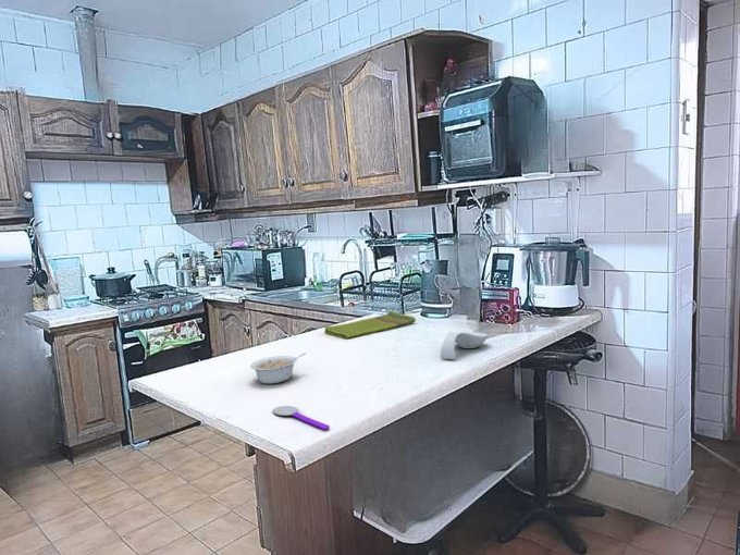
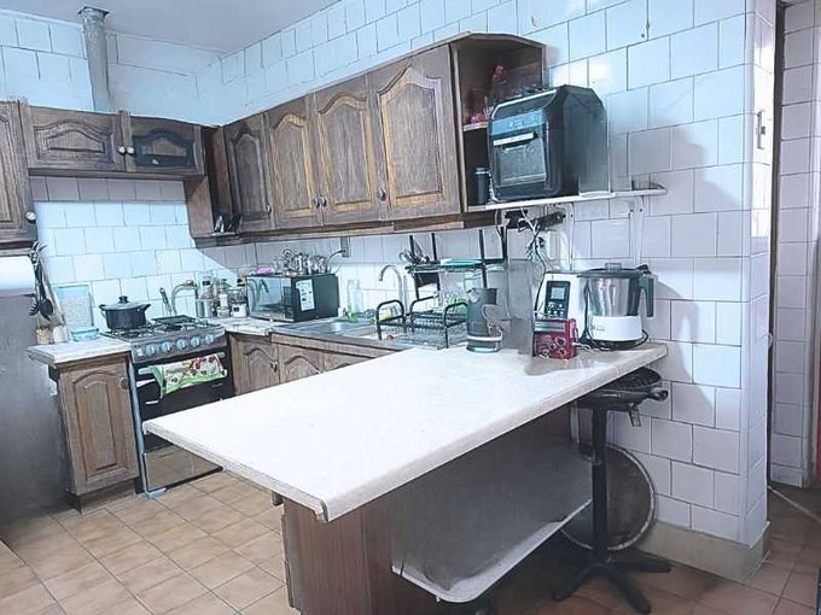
- spoon (300, 416)
- legume (275, 368)
- dish towel (371, 324)
- spoon rest (462, 340)
